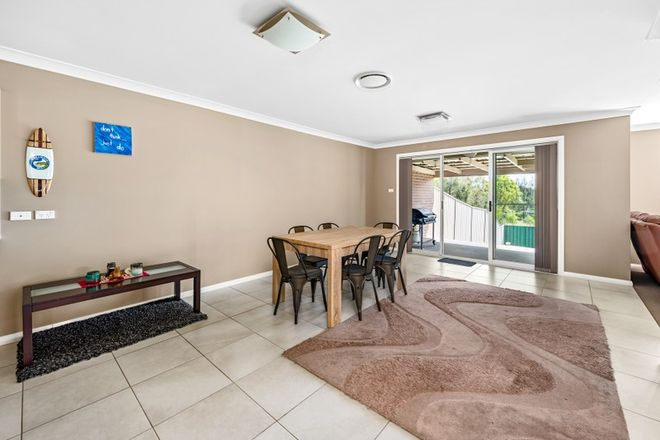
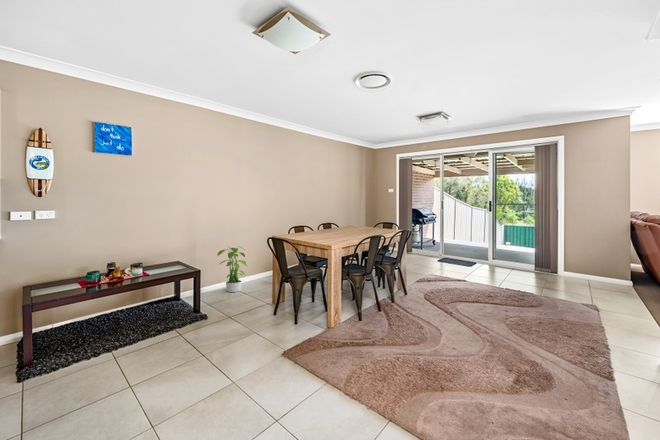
+ potted plant (231, 269)
